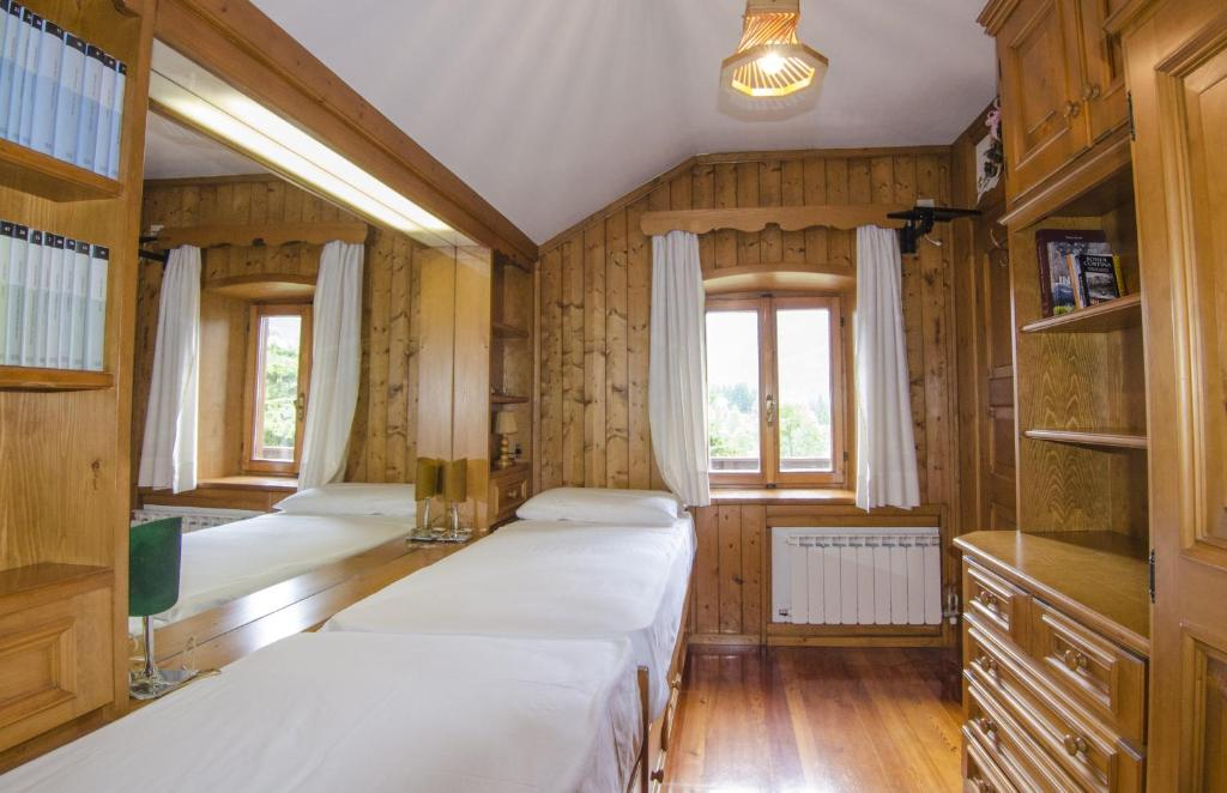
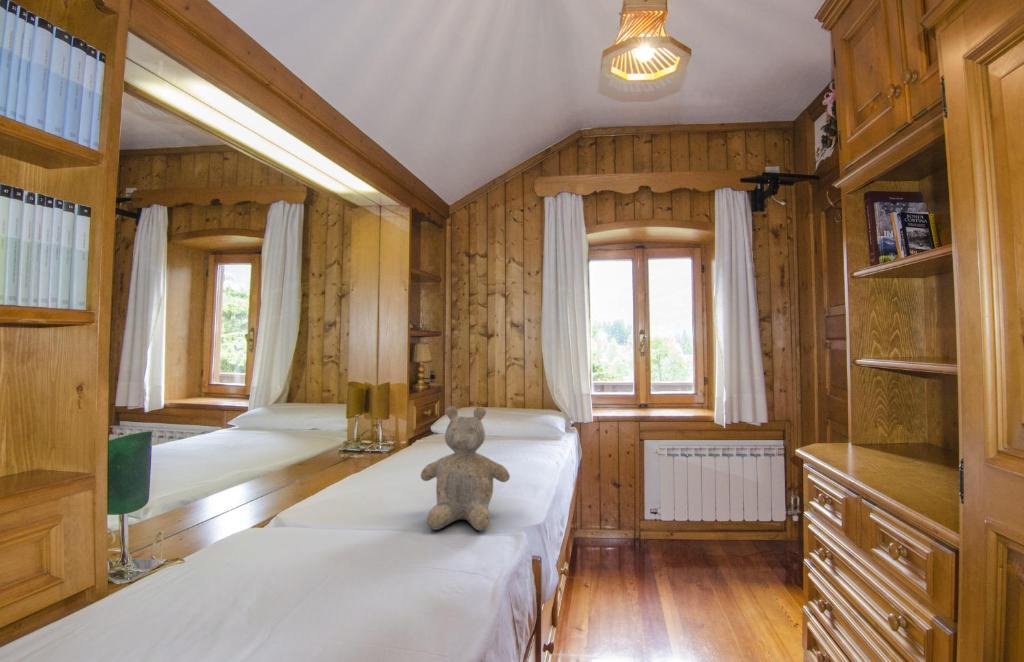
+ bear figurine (463, 464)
